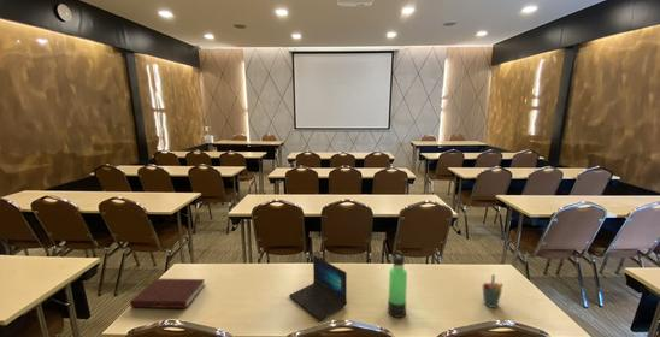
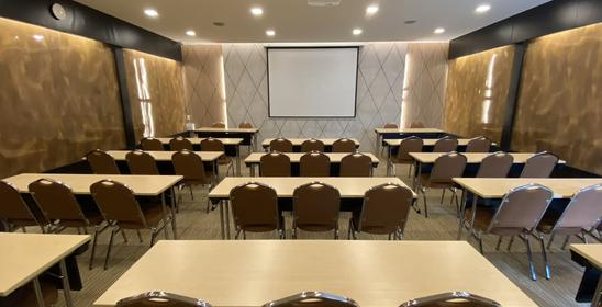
- laptop (317, 284)
- pen holder (491, 291)
- thermos bottle (397, 282)
- notebook (170, 292)
